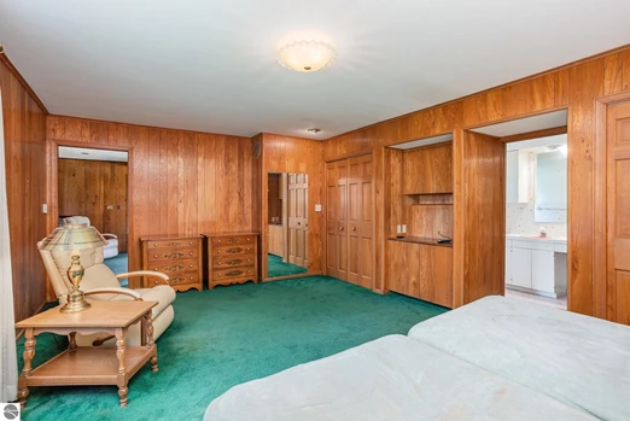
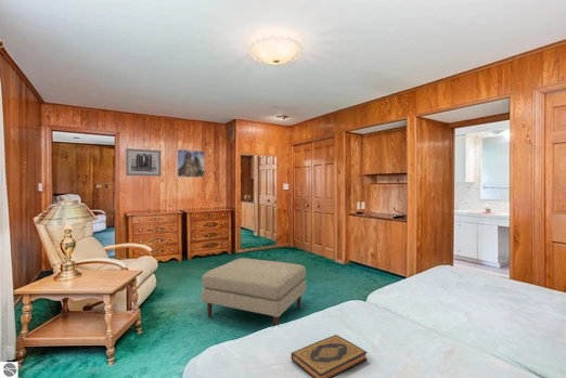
+ ottoman (256, 288)
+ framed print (191, 164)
+ wall art (143, 162)
+ hardback book (329, 355)
